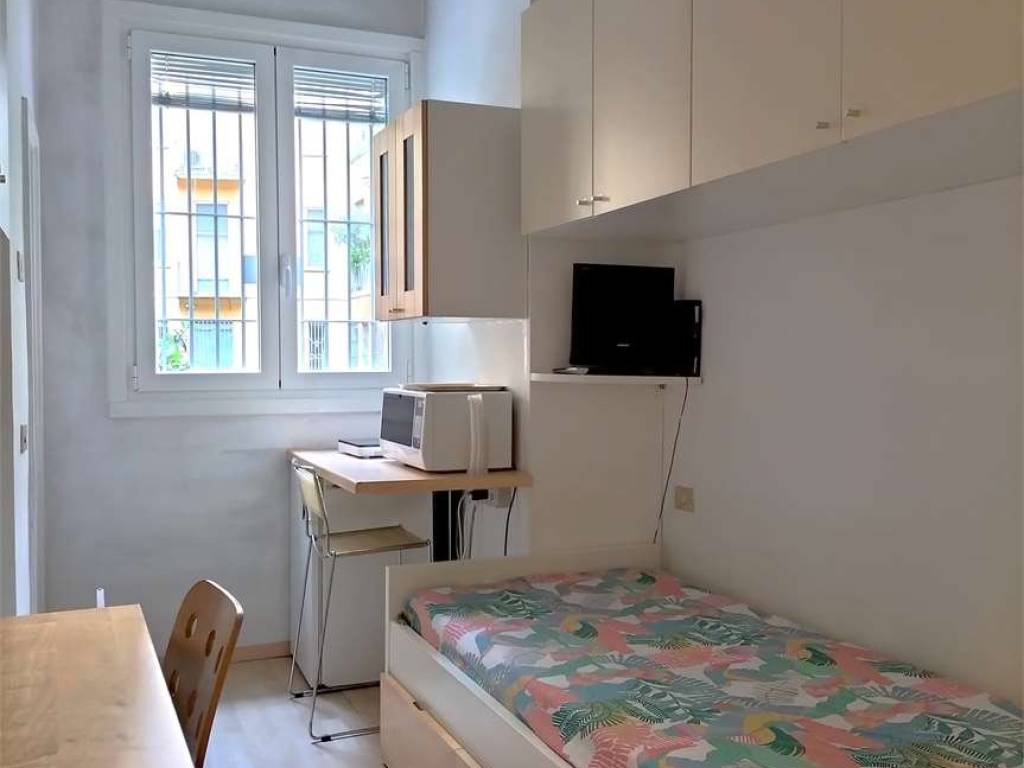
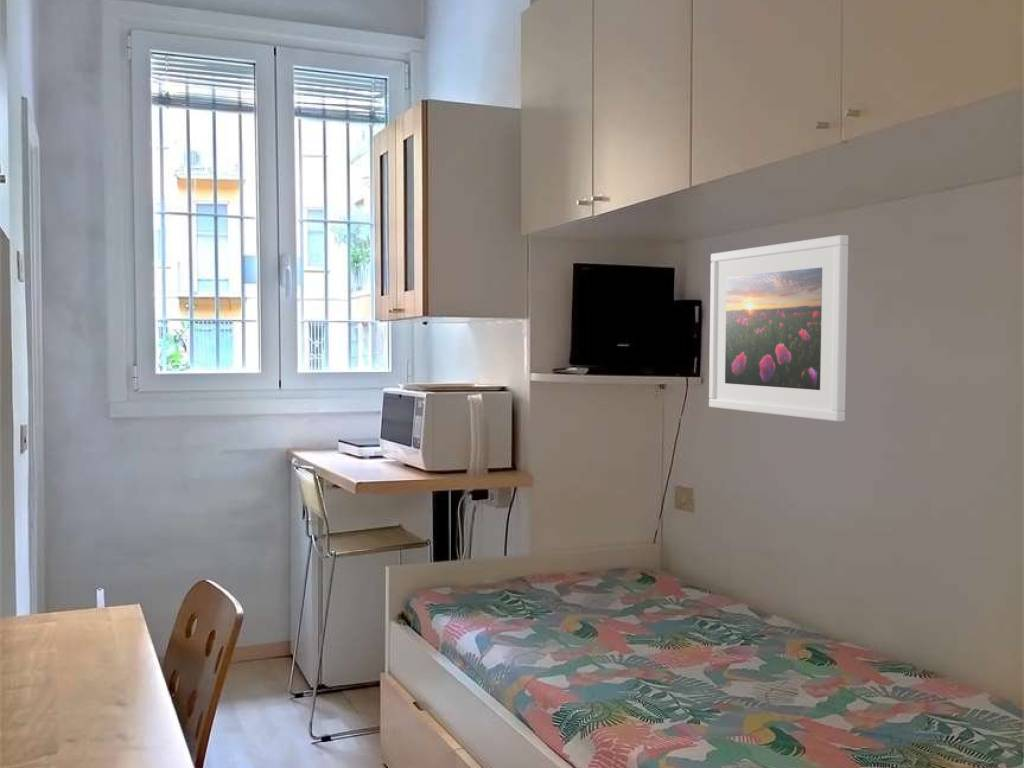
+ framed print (771, 329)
